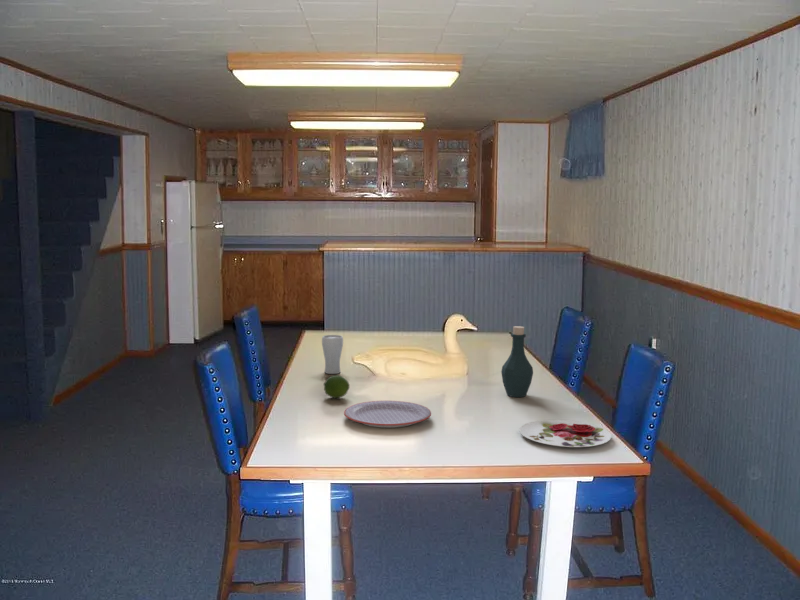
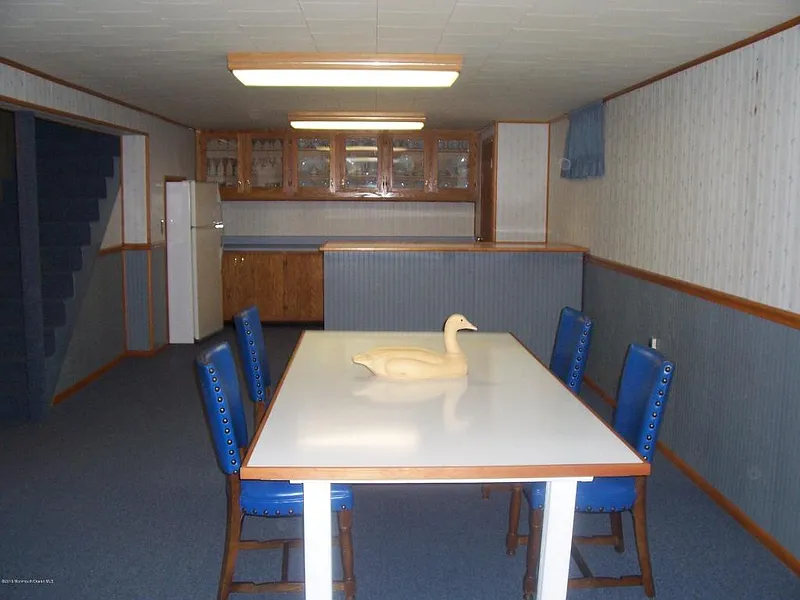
- fruit (336, 386)
- plate (387, 415)
- drinking glass (332, 354)
- bottle (517, 361)
- plate (564, 432)
